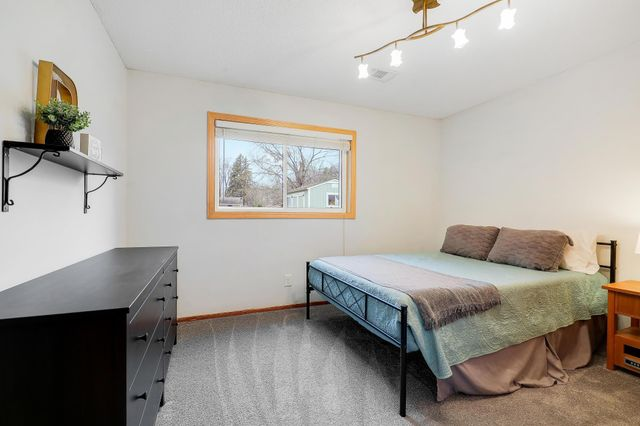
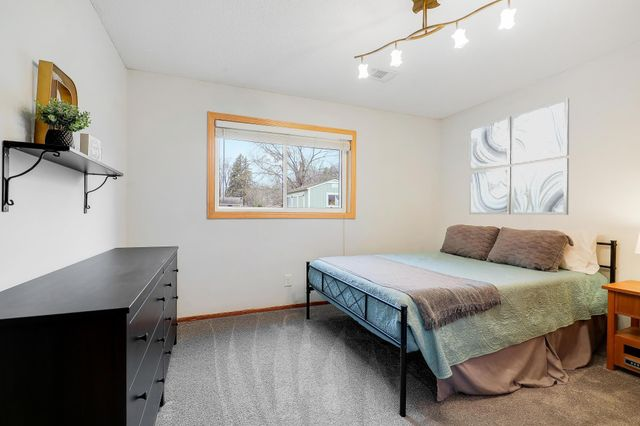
+ wall art (512, 166)
